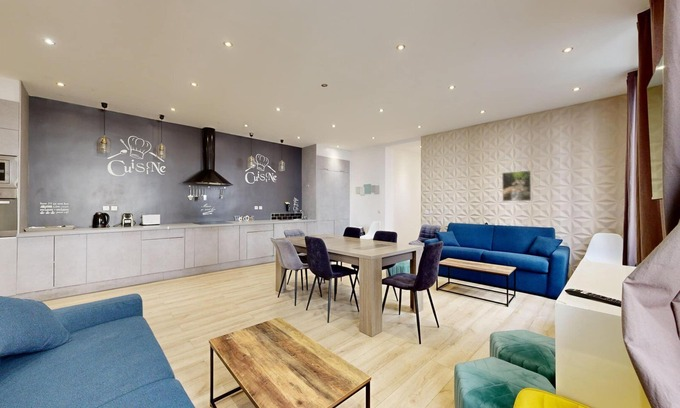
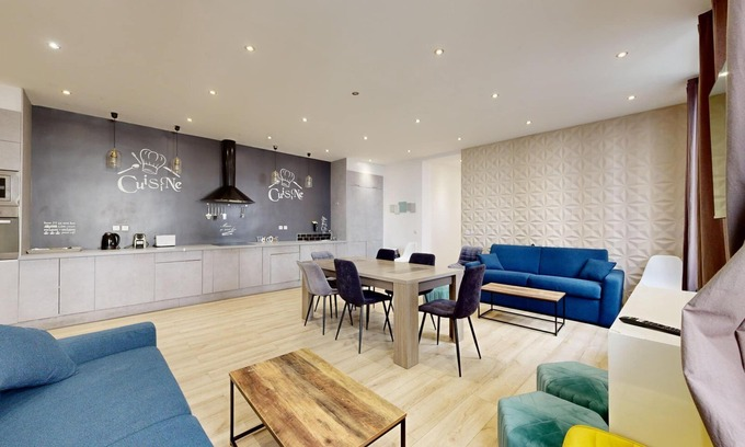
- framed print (516, 186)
